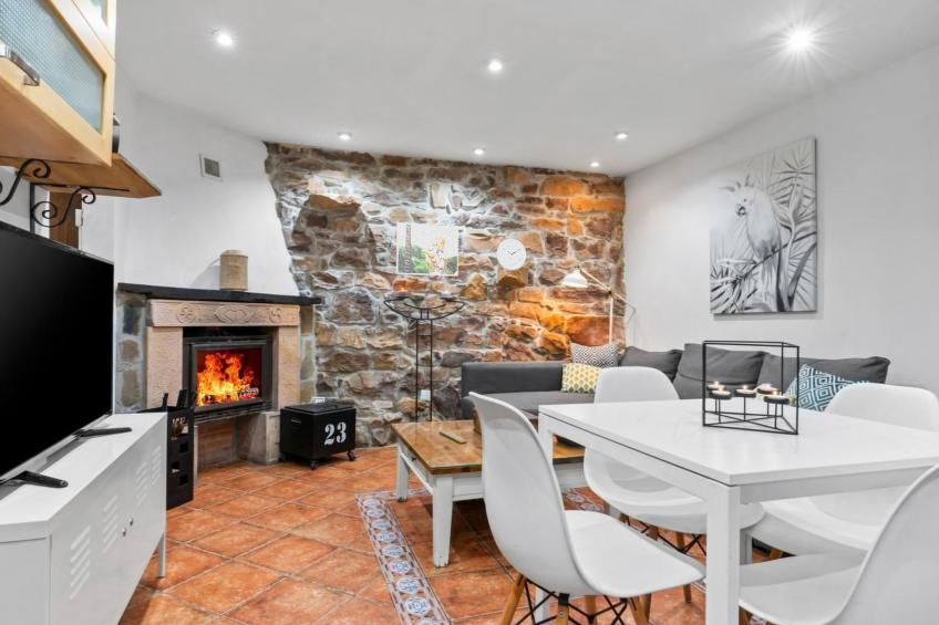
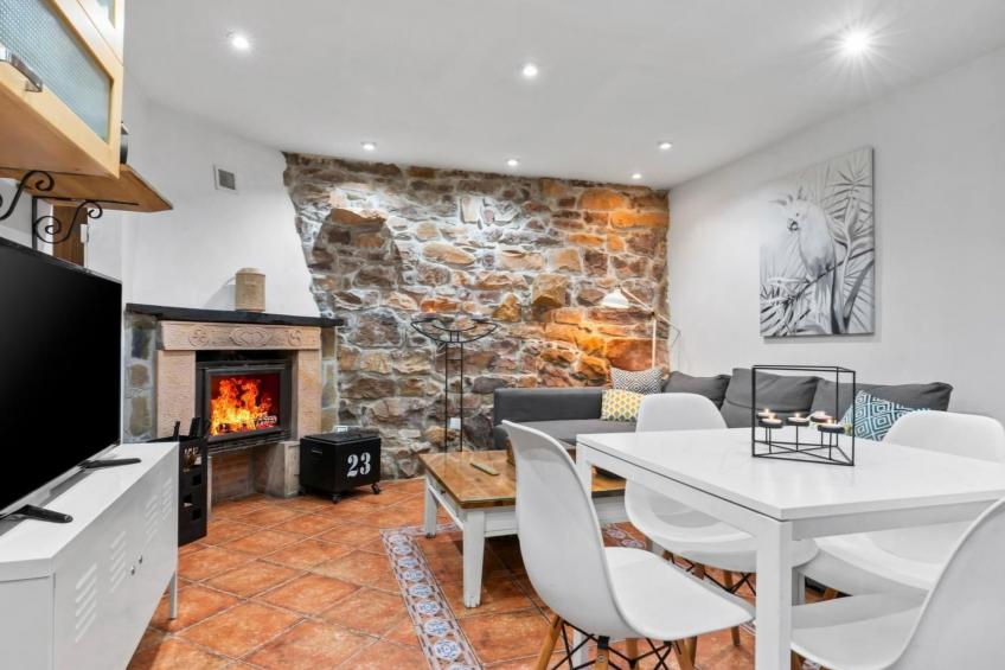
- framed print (427, 249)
- wall clock (512, 254)
